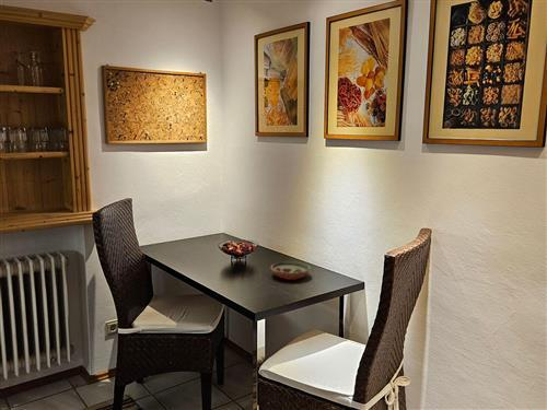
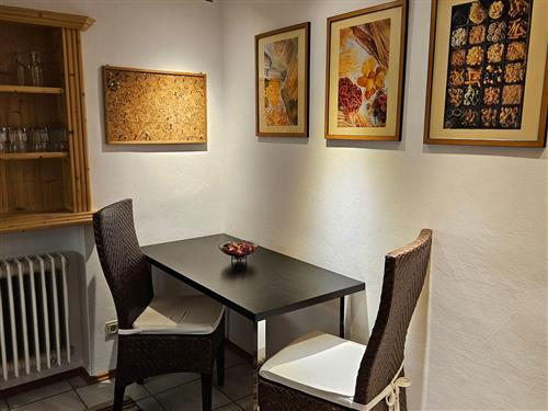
- decorative bowl (290, 271)
